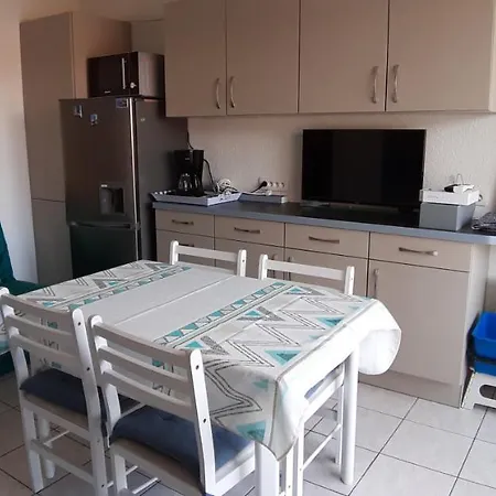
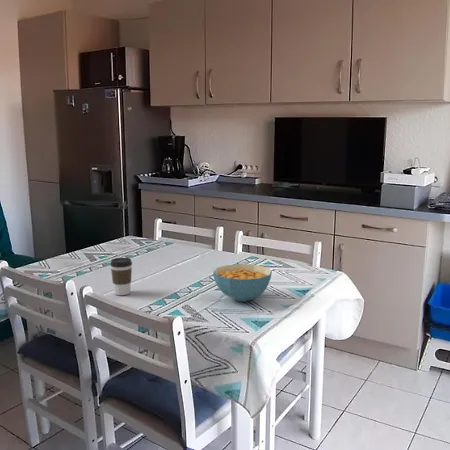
+ cereal bowl (242, 285)
+ coffee cup (121, 276)
